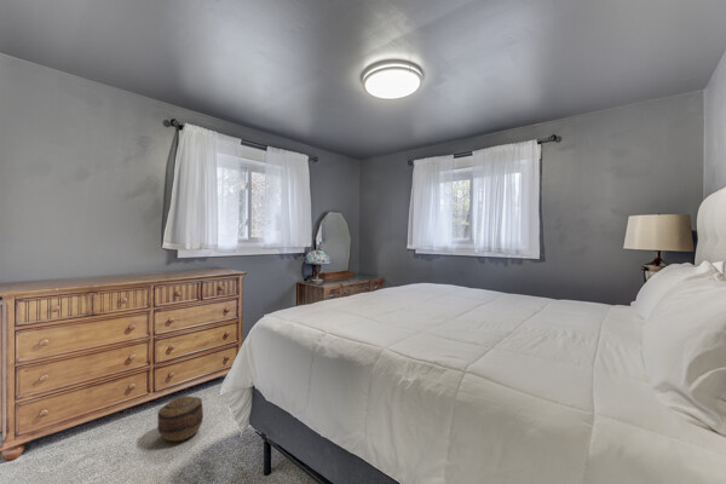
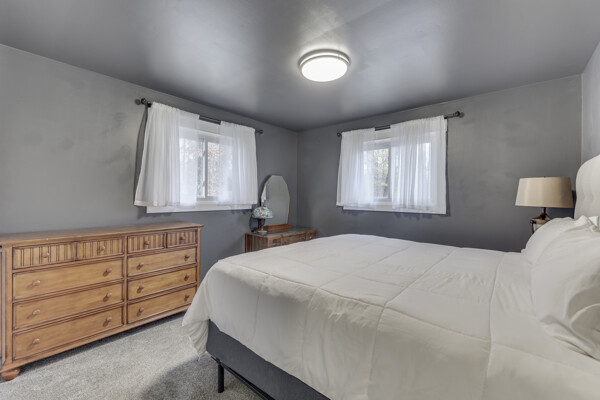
- basket (180, 416)
